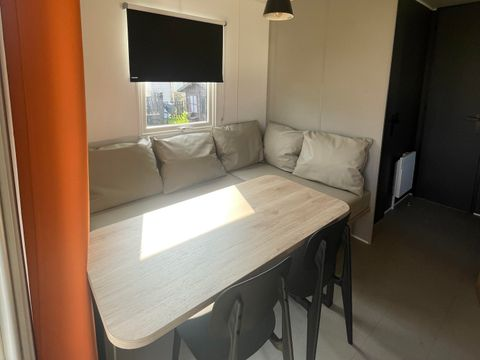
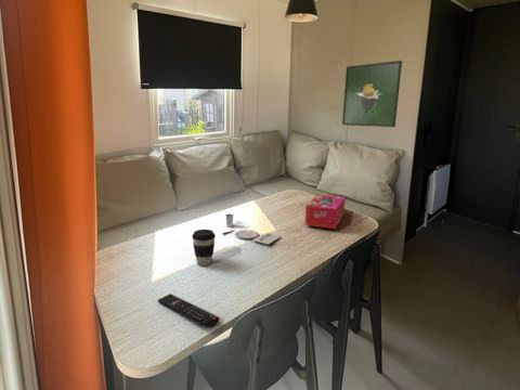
+ placemat (247, 230)
+ tissue box (326, 209)
+ remote control (187, 310)
+ coffee cup (204, 247)
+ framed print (369, 95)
